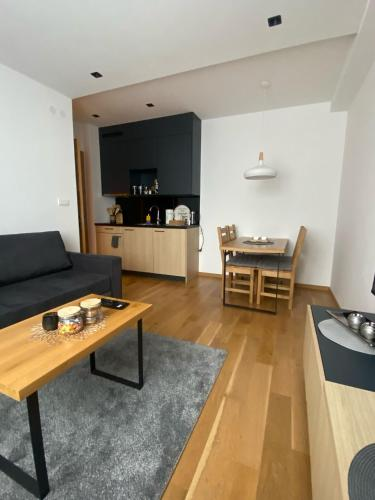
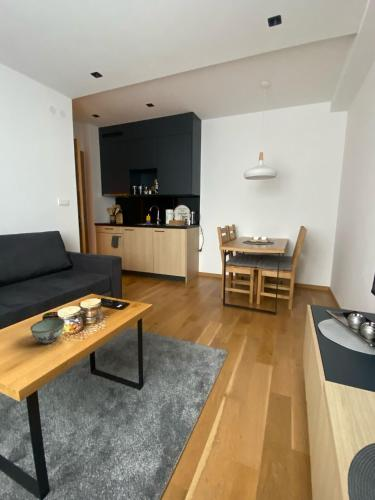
+ bowl (48, 332)
